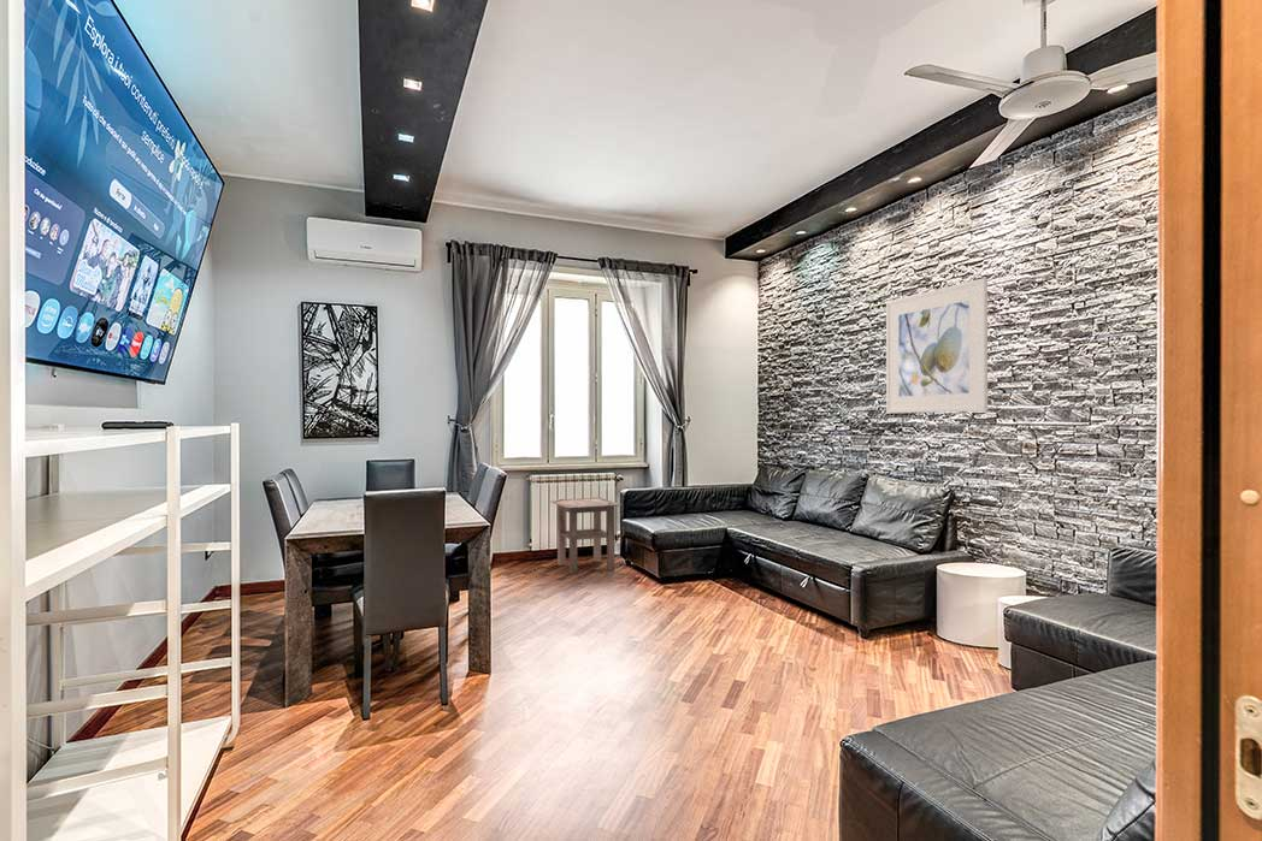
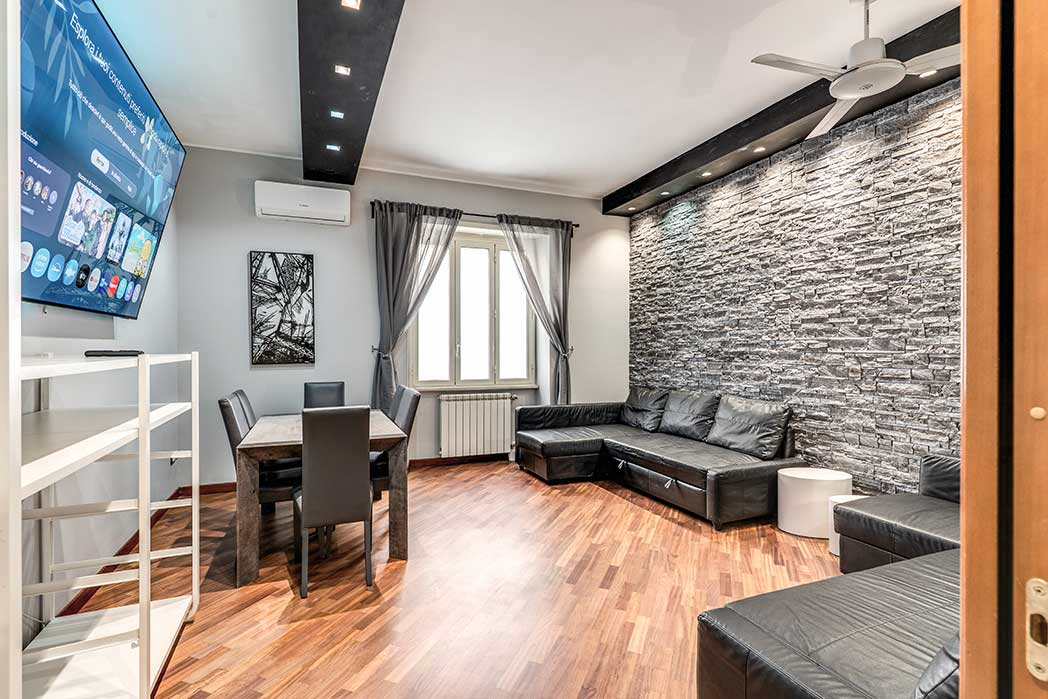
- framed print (932, 351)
- side table (585, 533)
